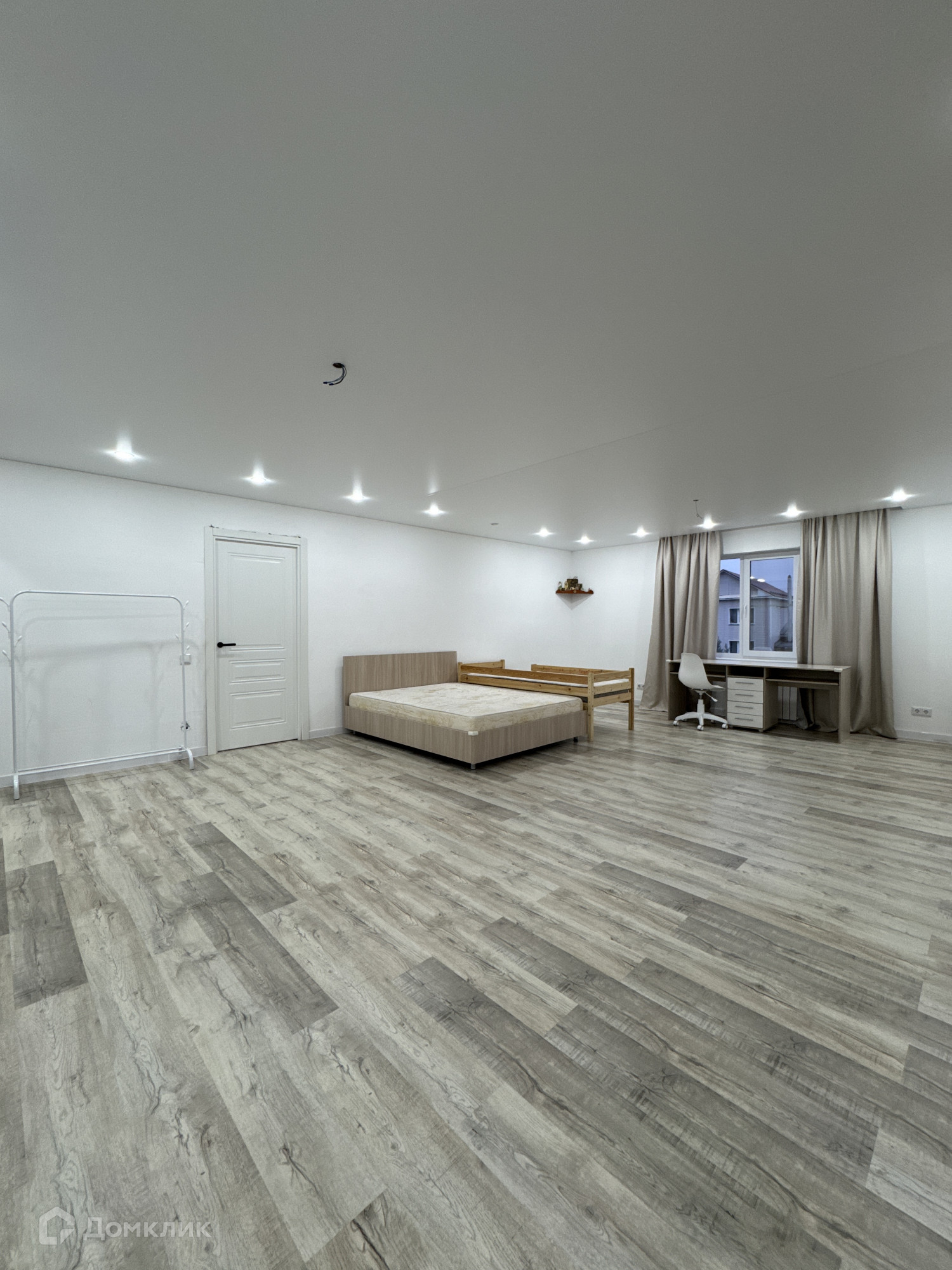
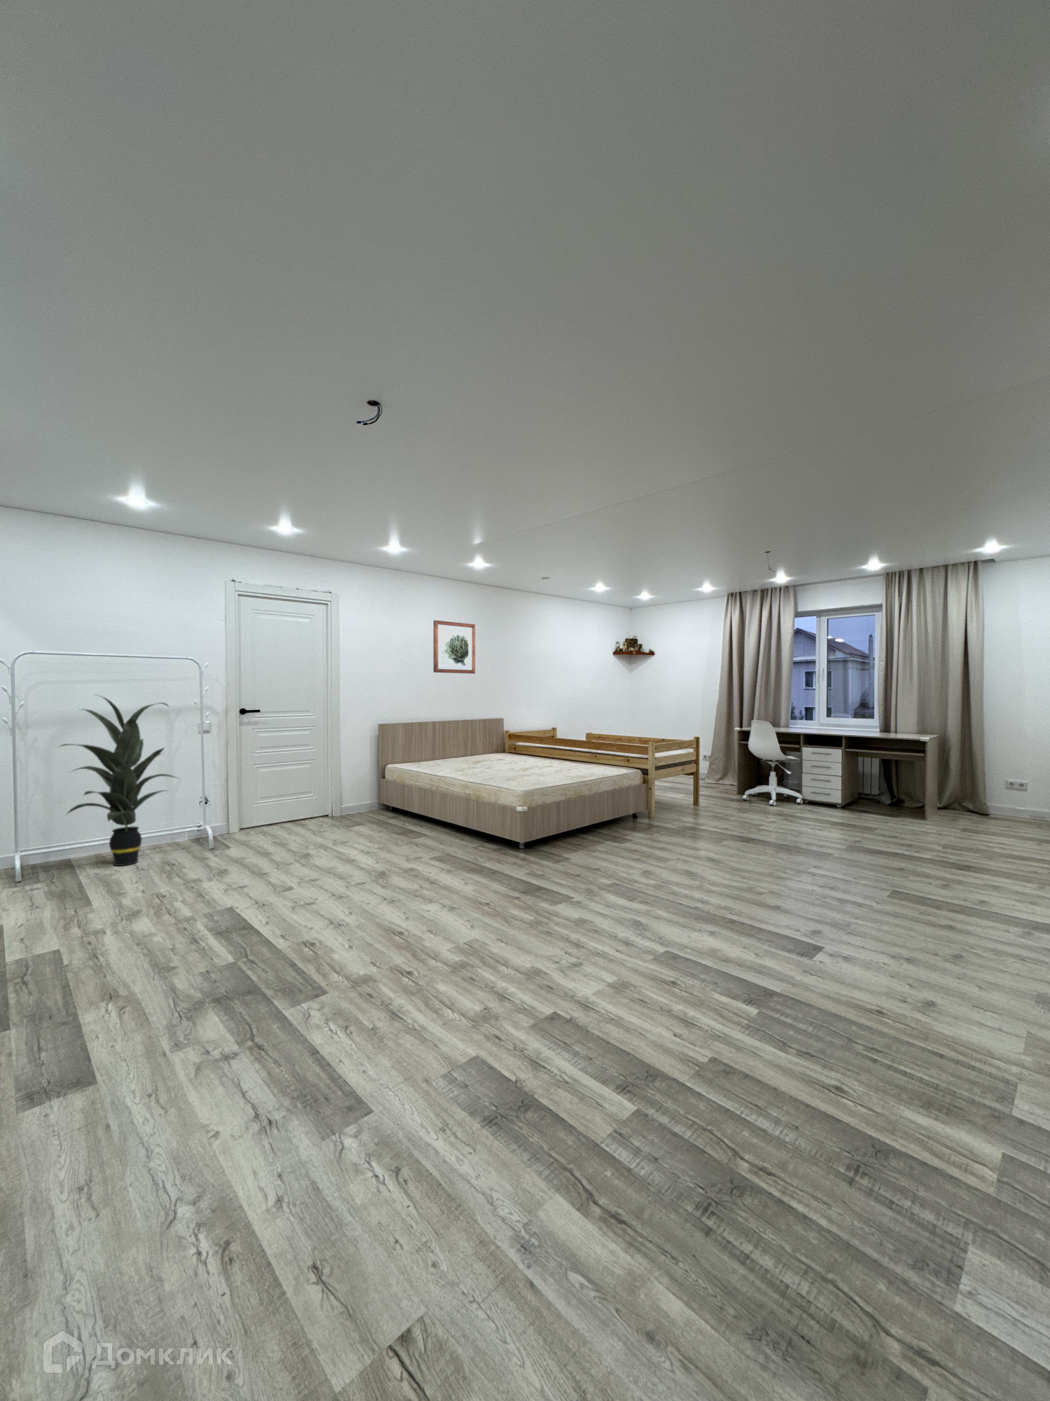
+ indoor plant (117, 779)
+ wall art (454, 648)
